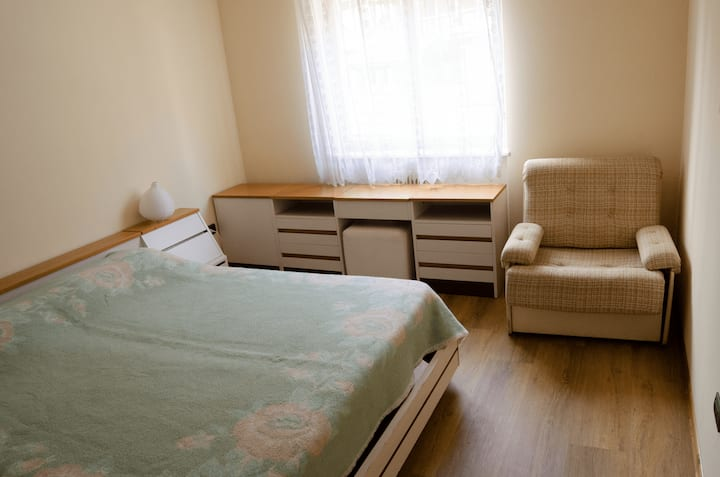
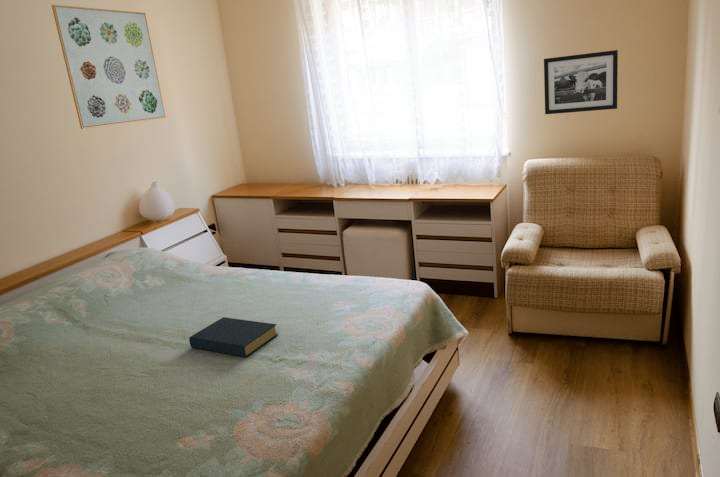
+ picture frame (580, 83)
+ hardback book (233, 336)
+ wall art (115, 67)
